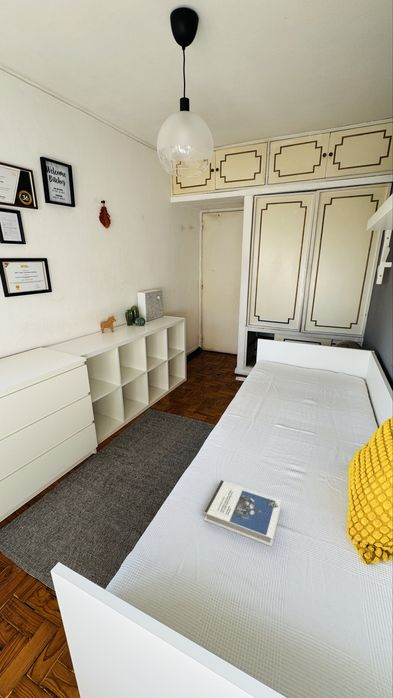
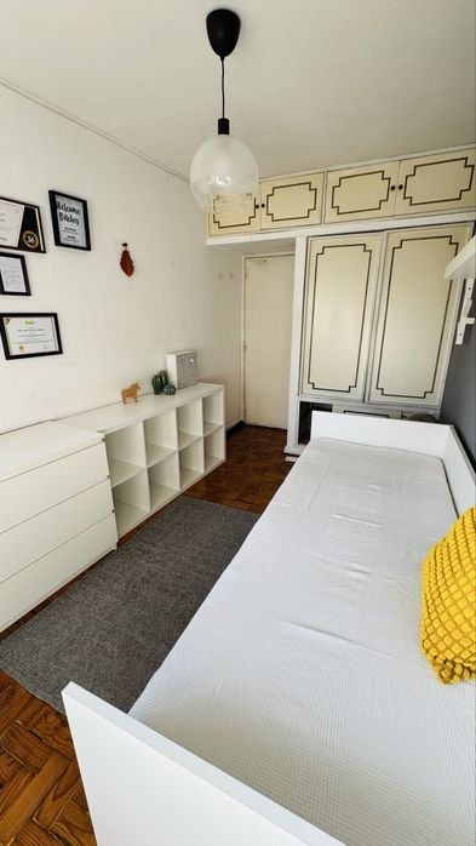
- hardback book (243, 509)
